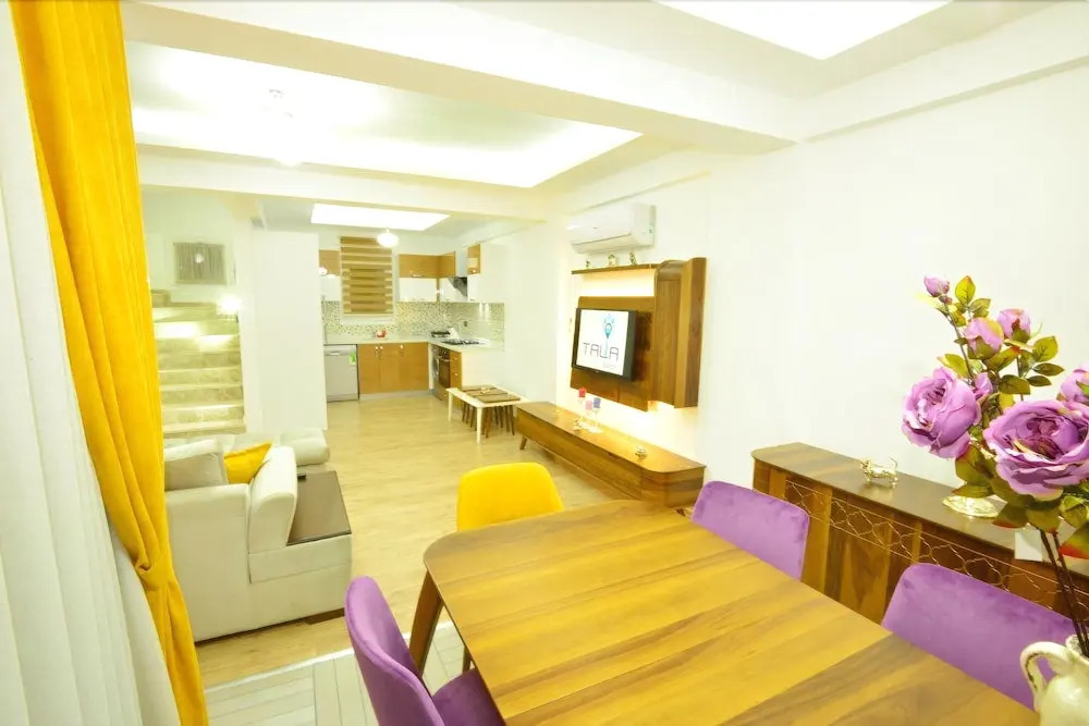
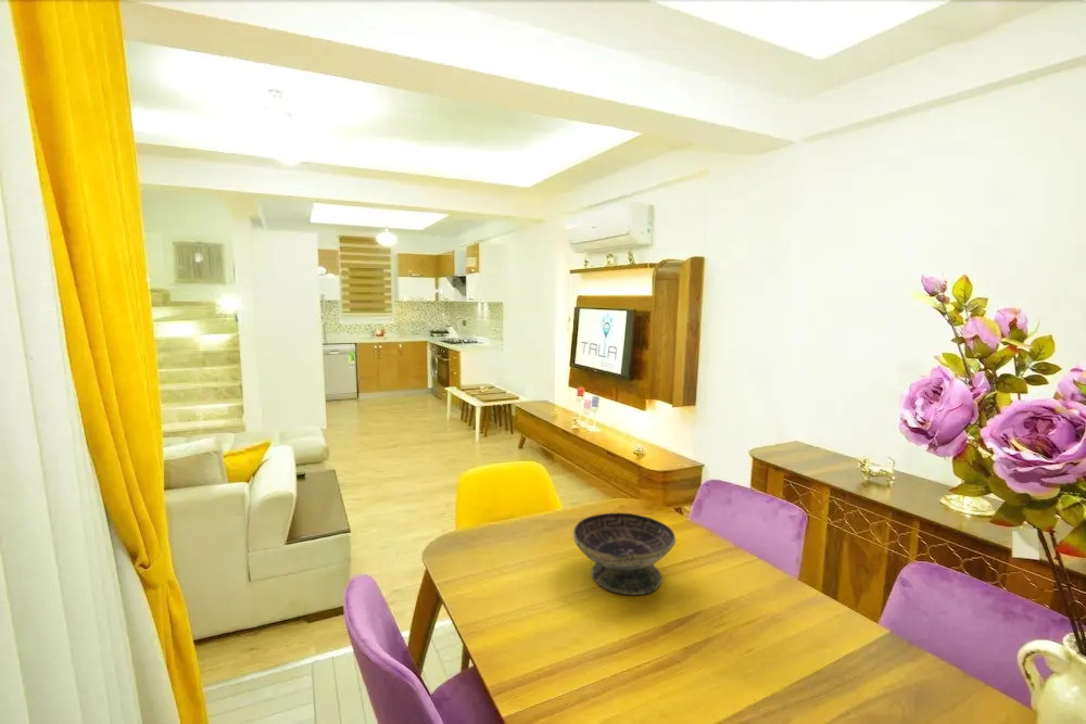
+ decorative bowl (622, 552)
